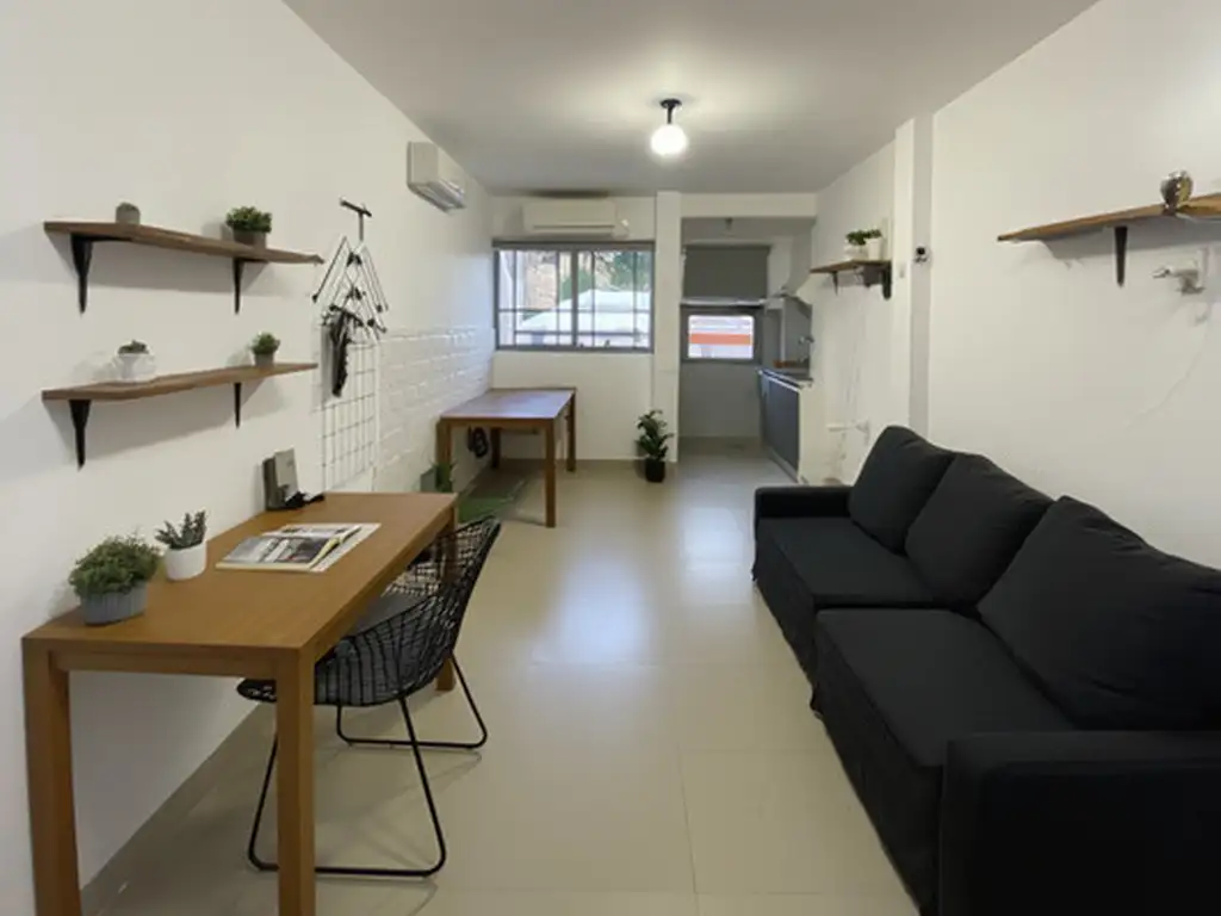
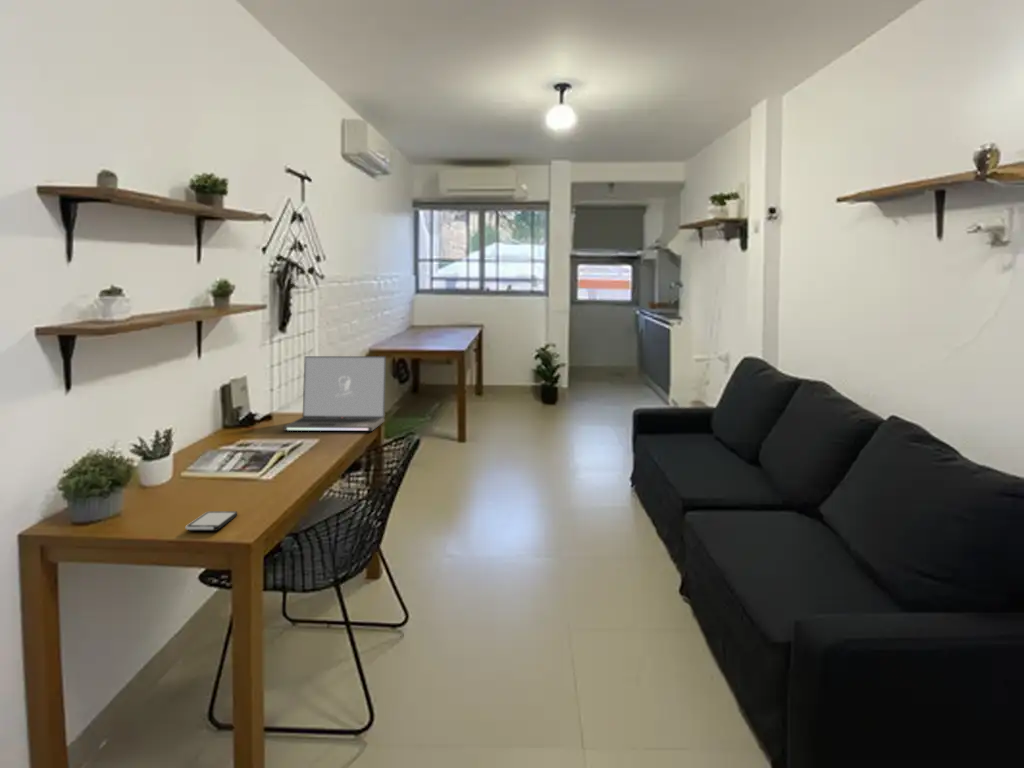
+ smartphone (212, 520)
+ laptop (336, 391)
